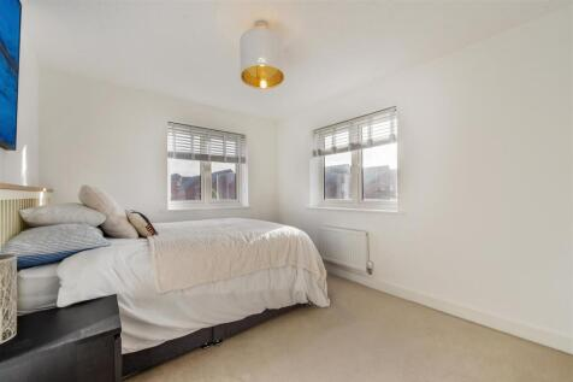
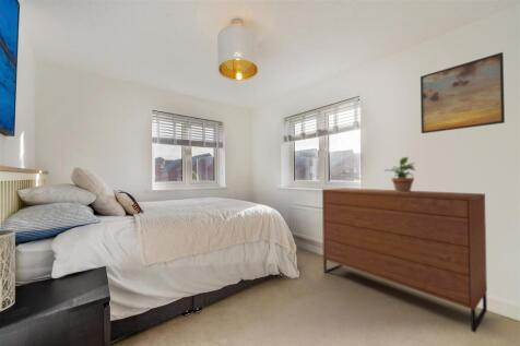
+ potted plant (400, 175)
+ dresser (390, 239)
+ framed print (458, 97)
